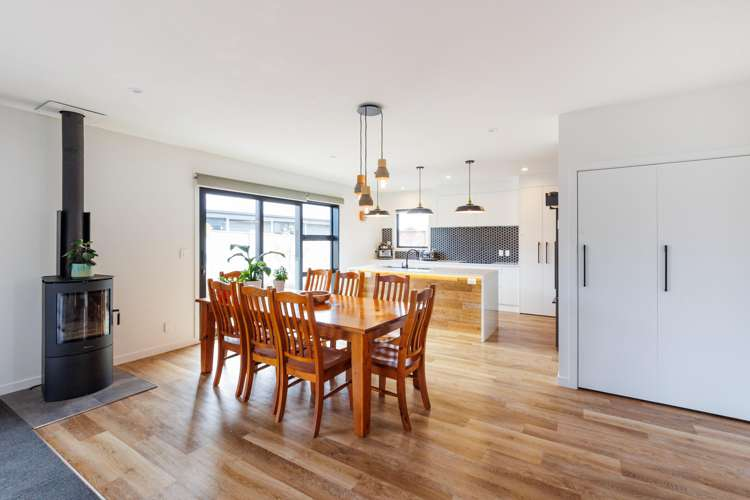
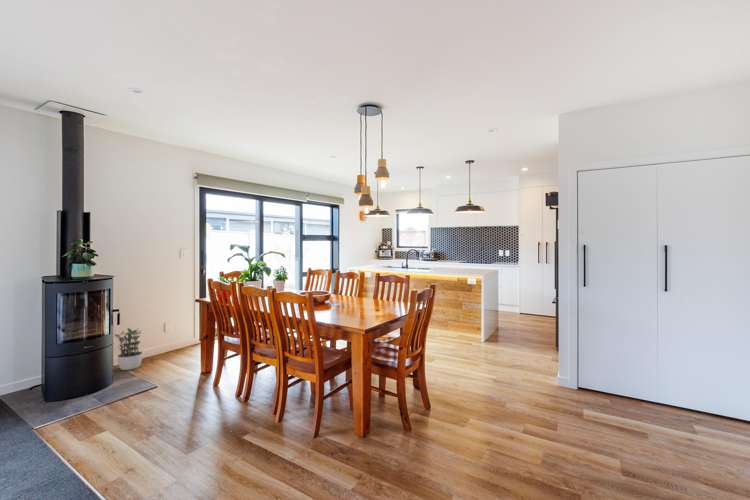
+ potted plant (128, 347)
